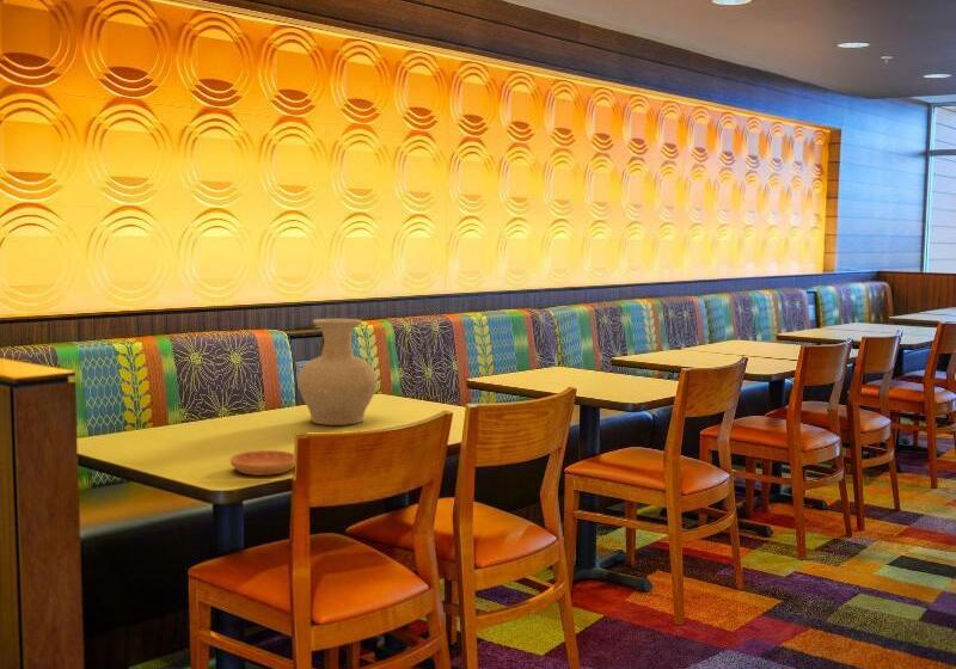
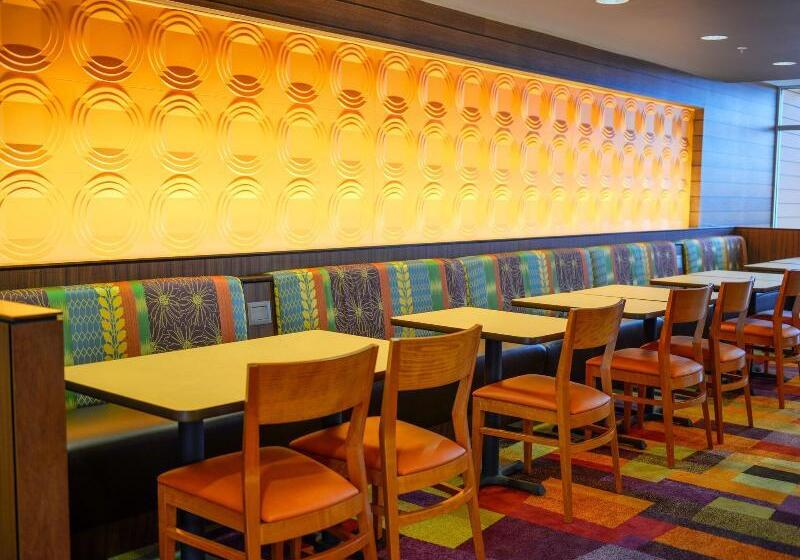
- vase (337, 370)
- saucer (264, 462)
